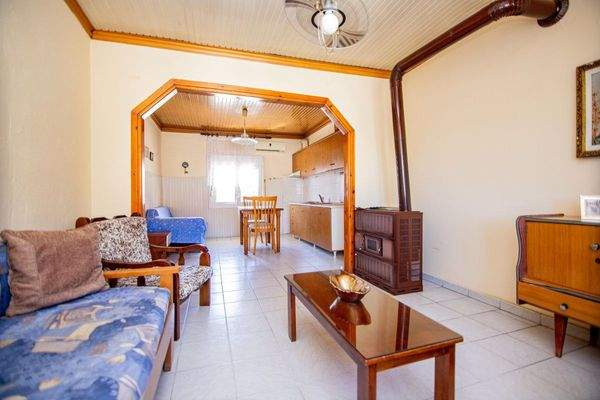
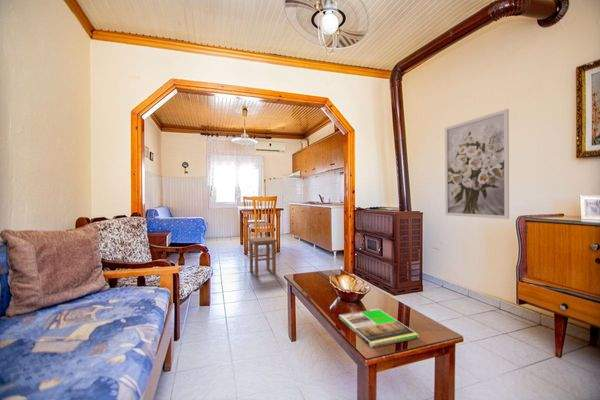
+ stool (262, 255)
+ magazine (375, 325)
+ wall art (473, 168)
